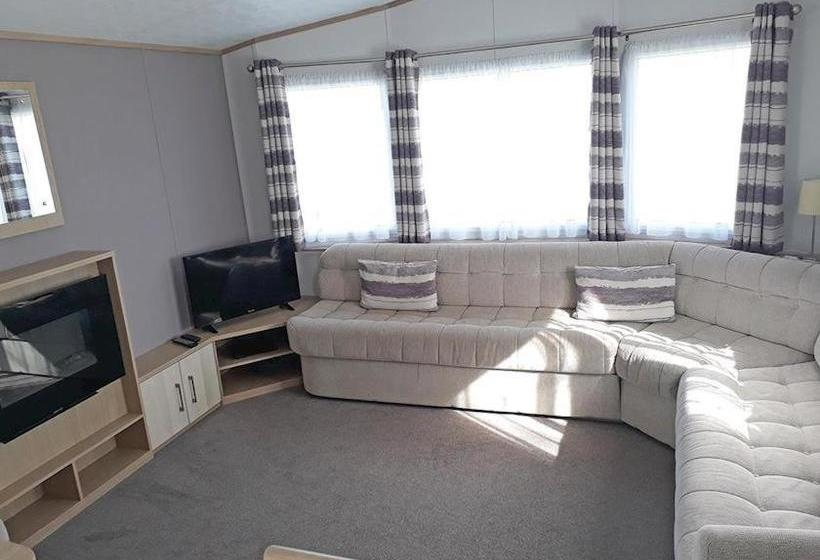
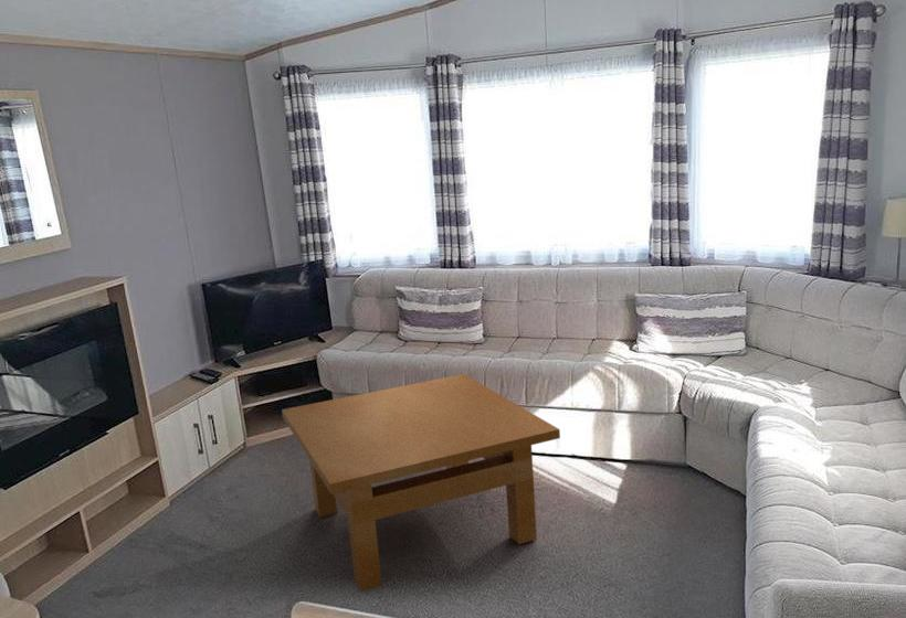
+ table (414, 471)
